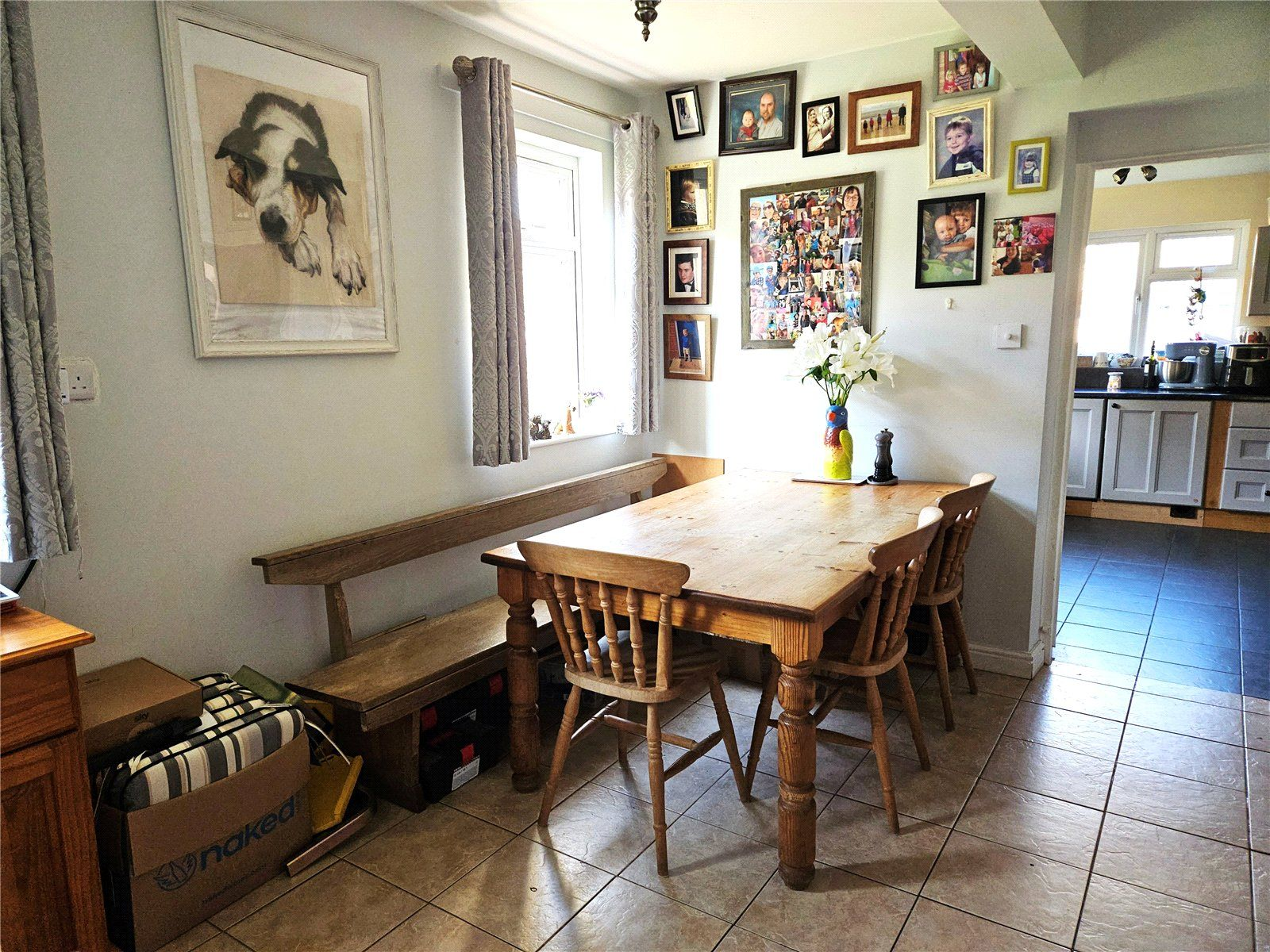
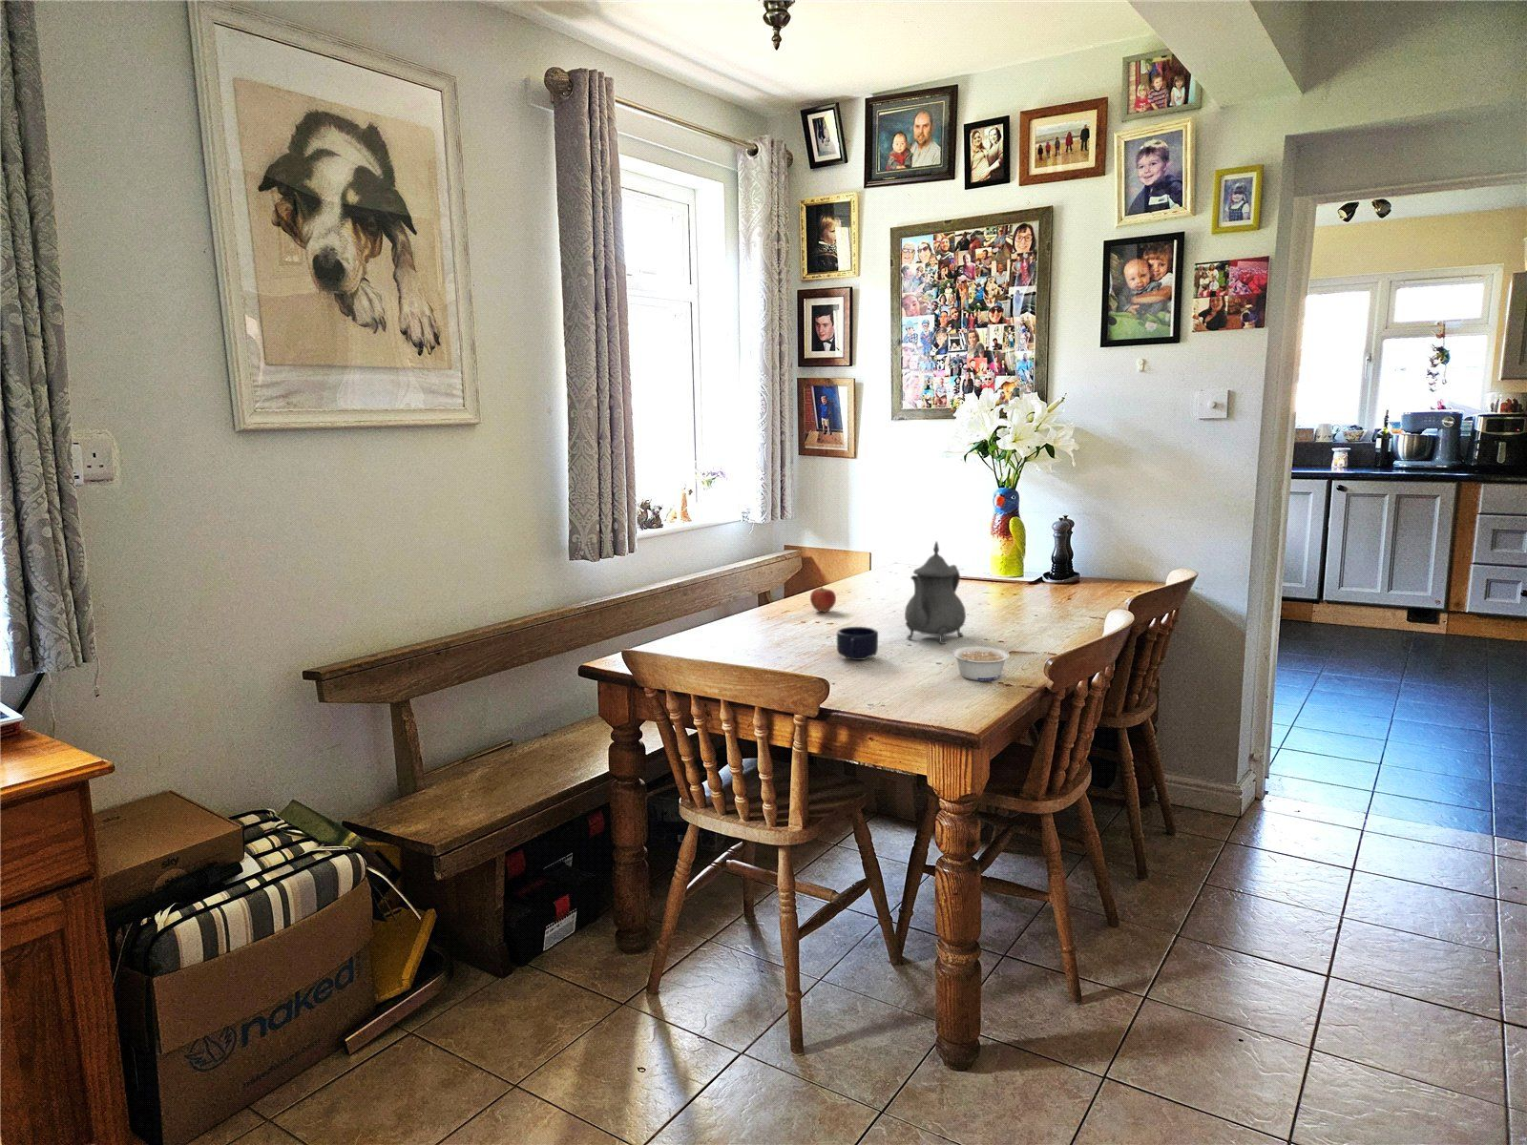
+ teapot (935, 588)
+ apple (822, 598)
+ mug (856, 645)
+ legume (980, 663)
